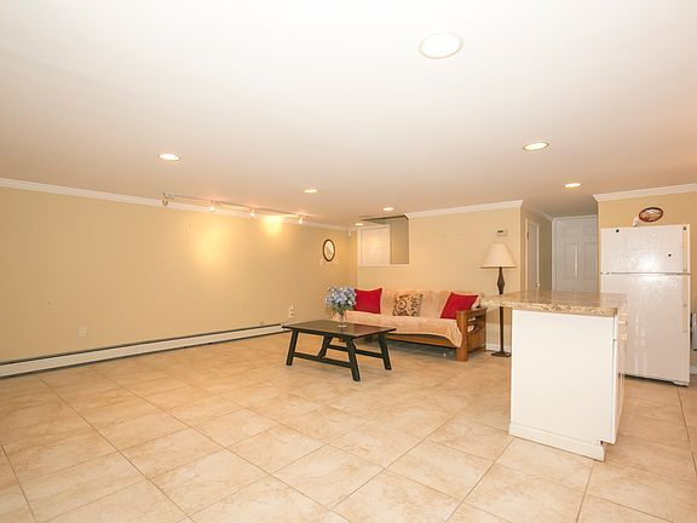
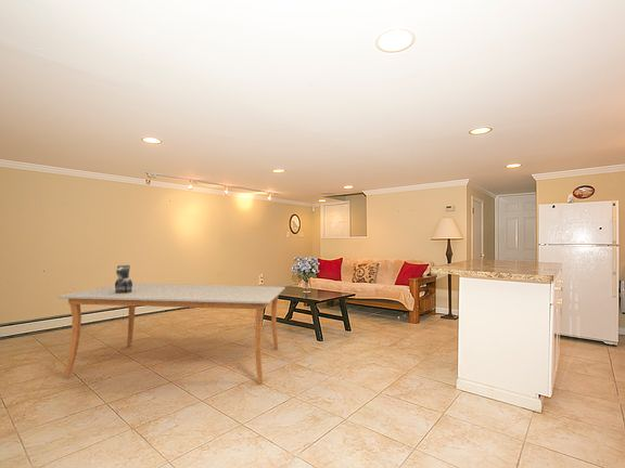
+ ceramic jug (123, 278)
+ dining table (186, 307)
